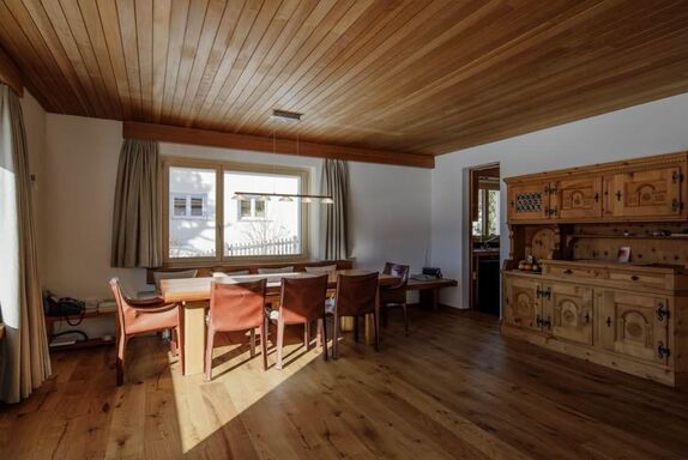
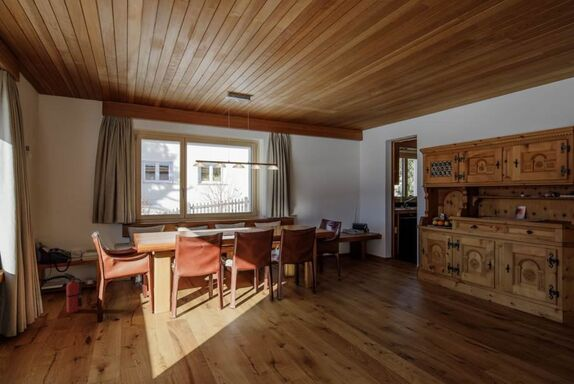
+ fire extinguisher (73, 292)
